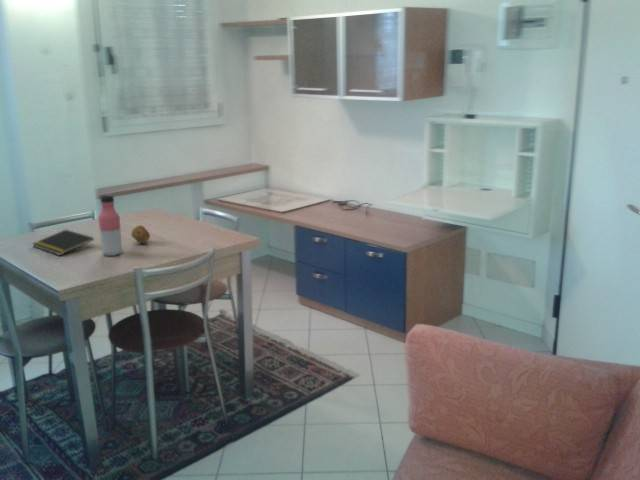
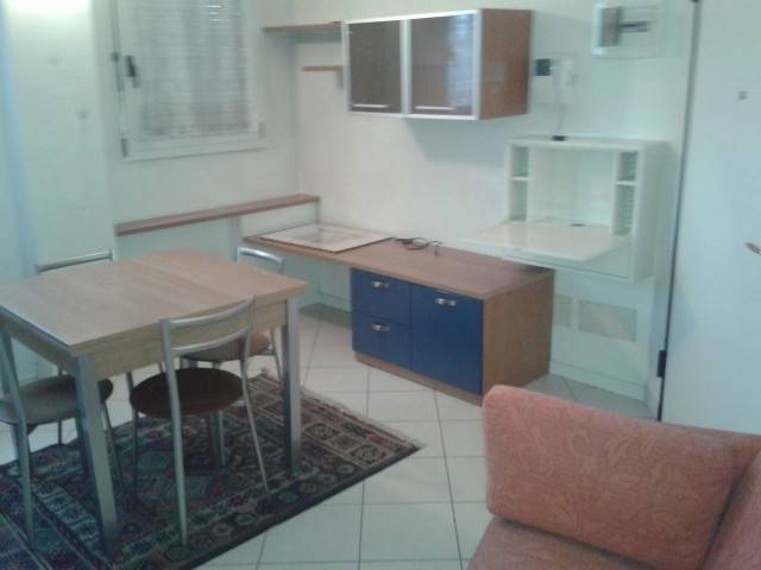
- notepad (62, 241)
- water bottle (109, 224)
- fruit (140, 234)
